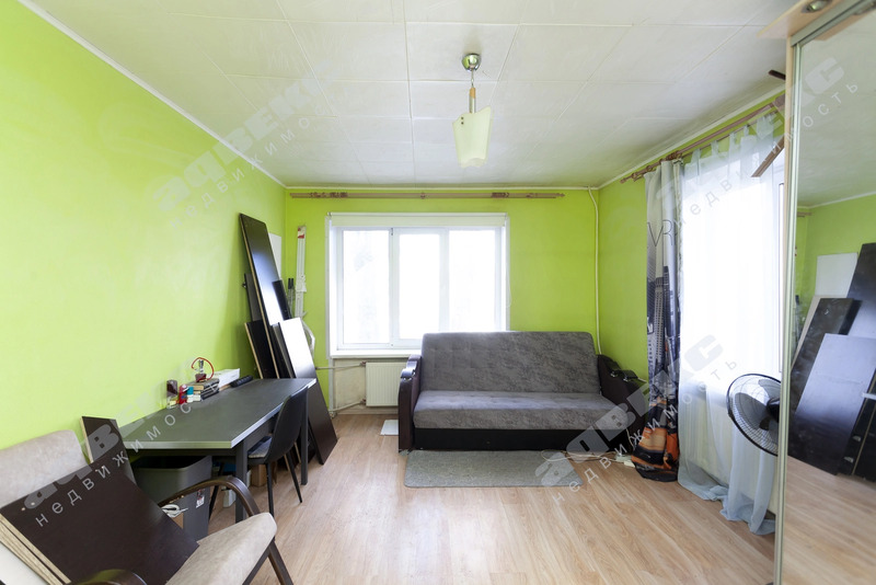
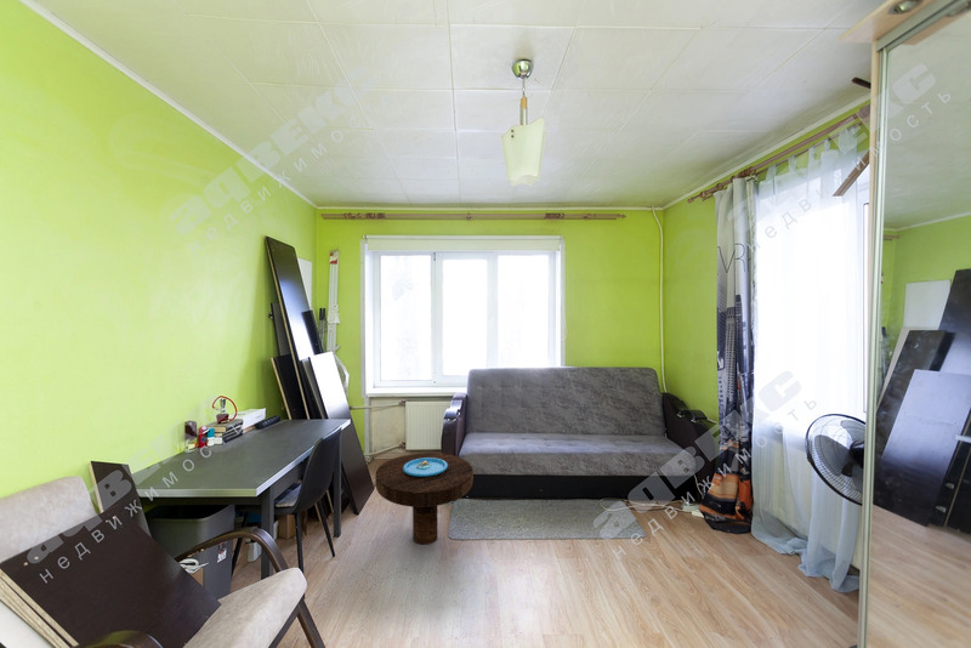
+ side table (425, 501)
